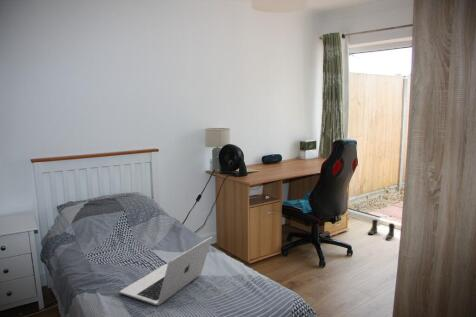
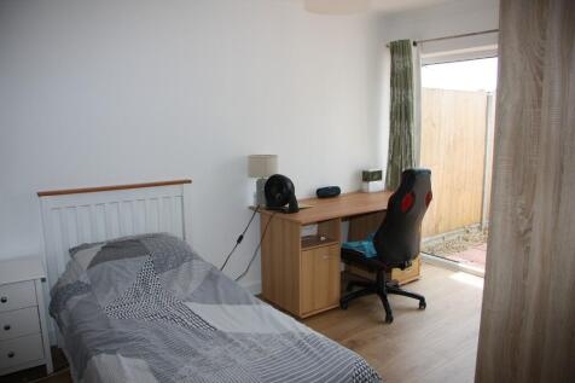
- boots (376, 229)
- laptop (167, 264)
